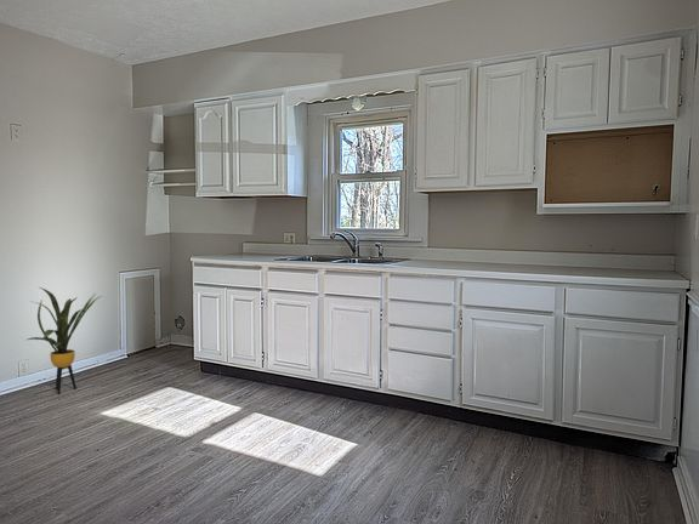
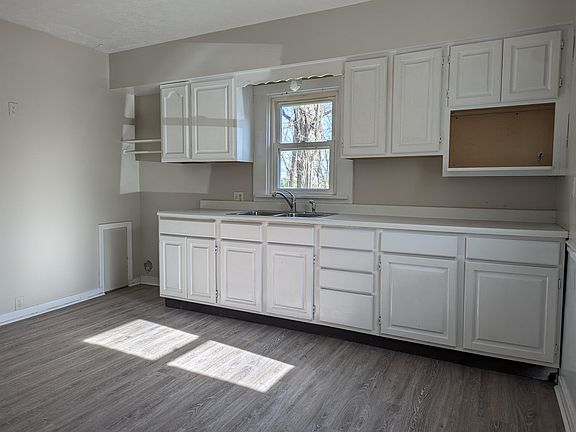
- house plant (63, 338)
